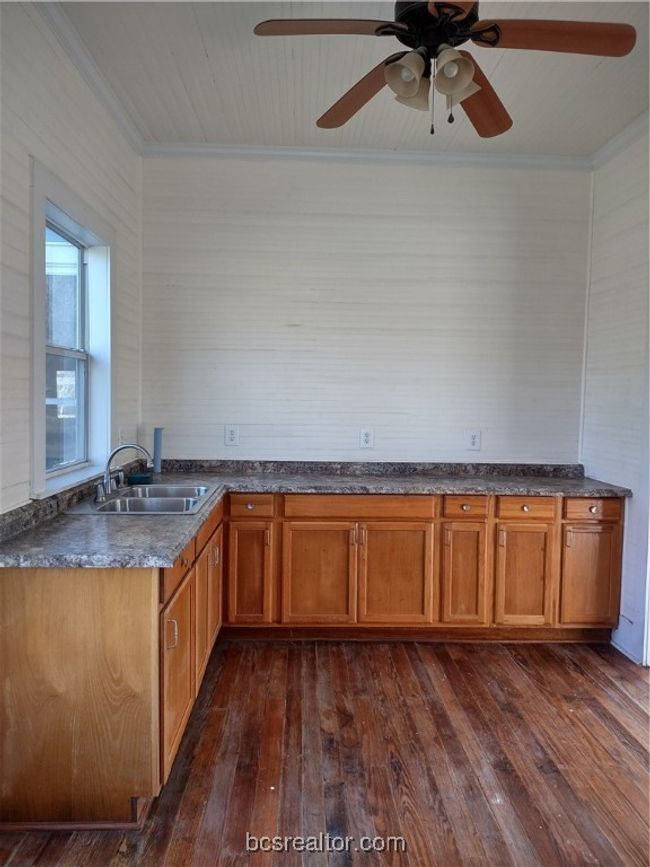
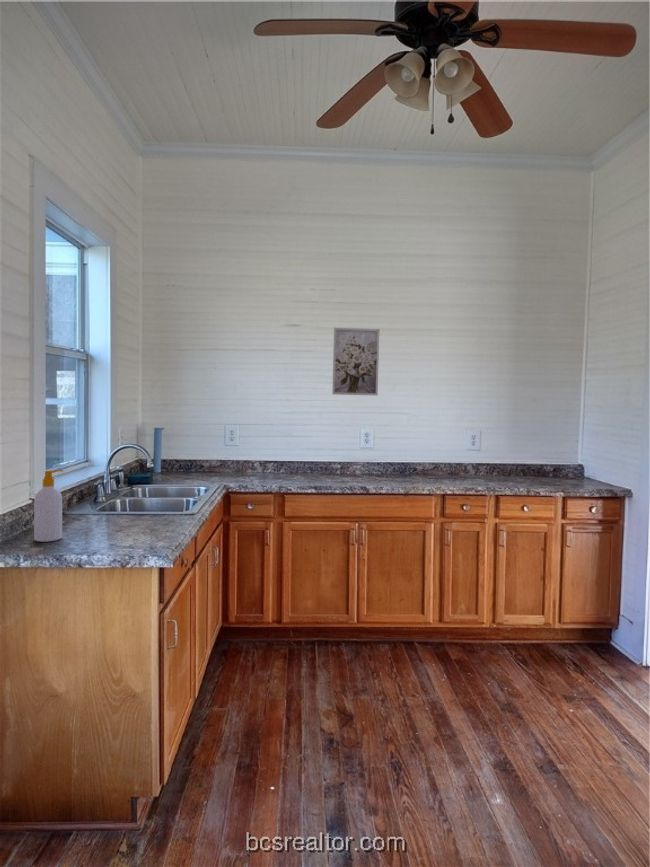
+ wall art (355, 361)
+ soap bottle (49, 504)
